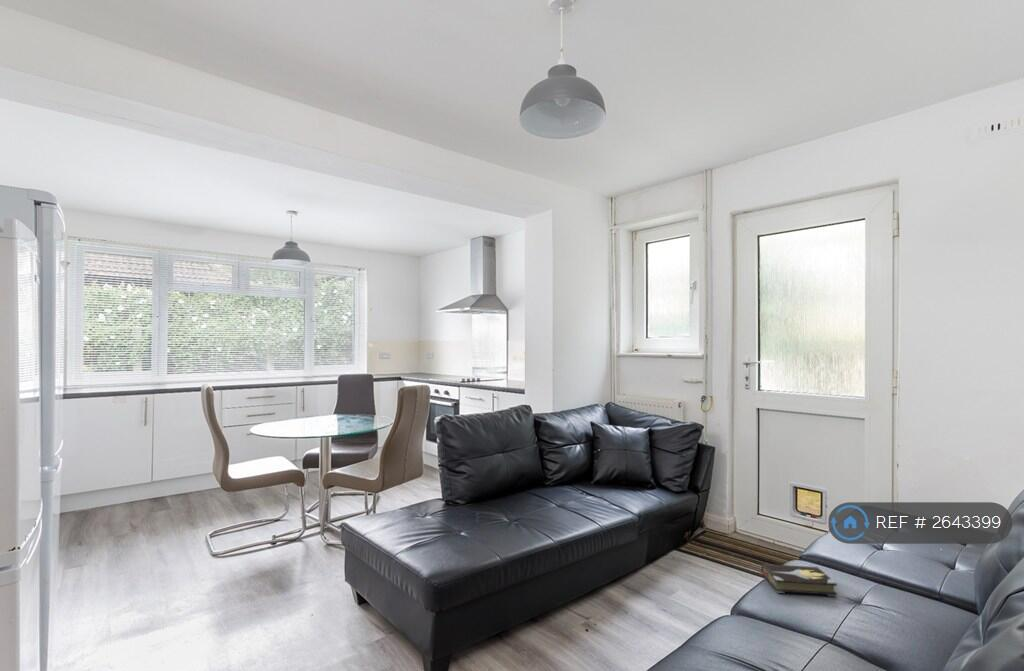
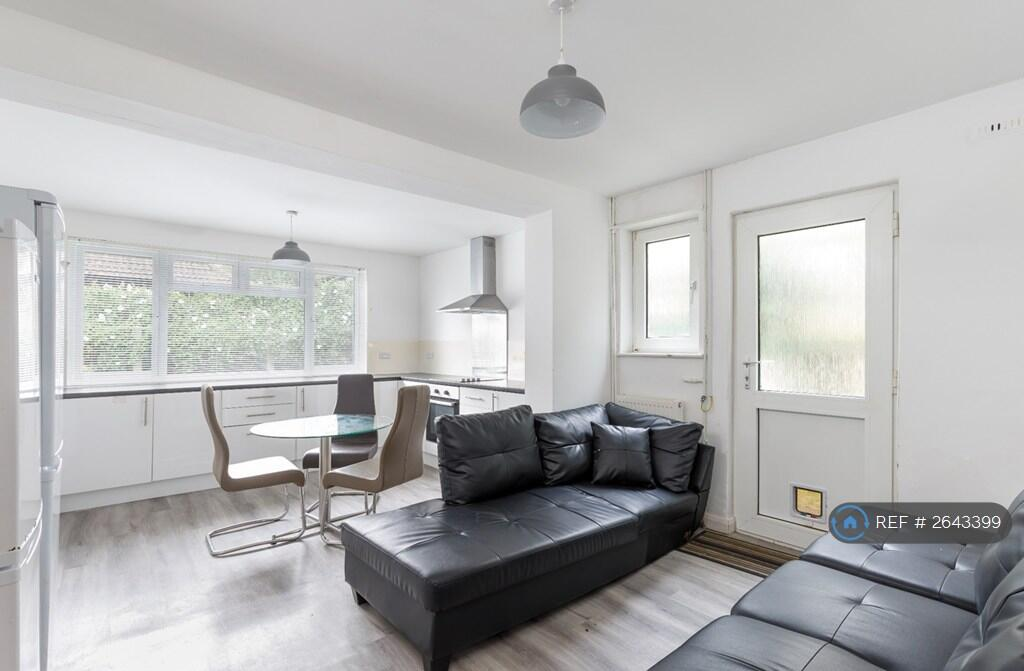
- hardback book (797, 577)
